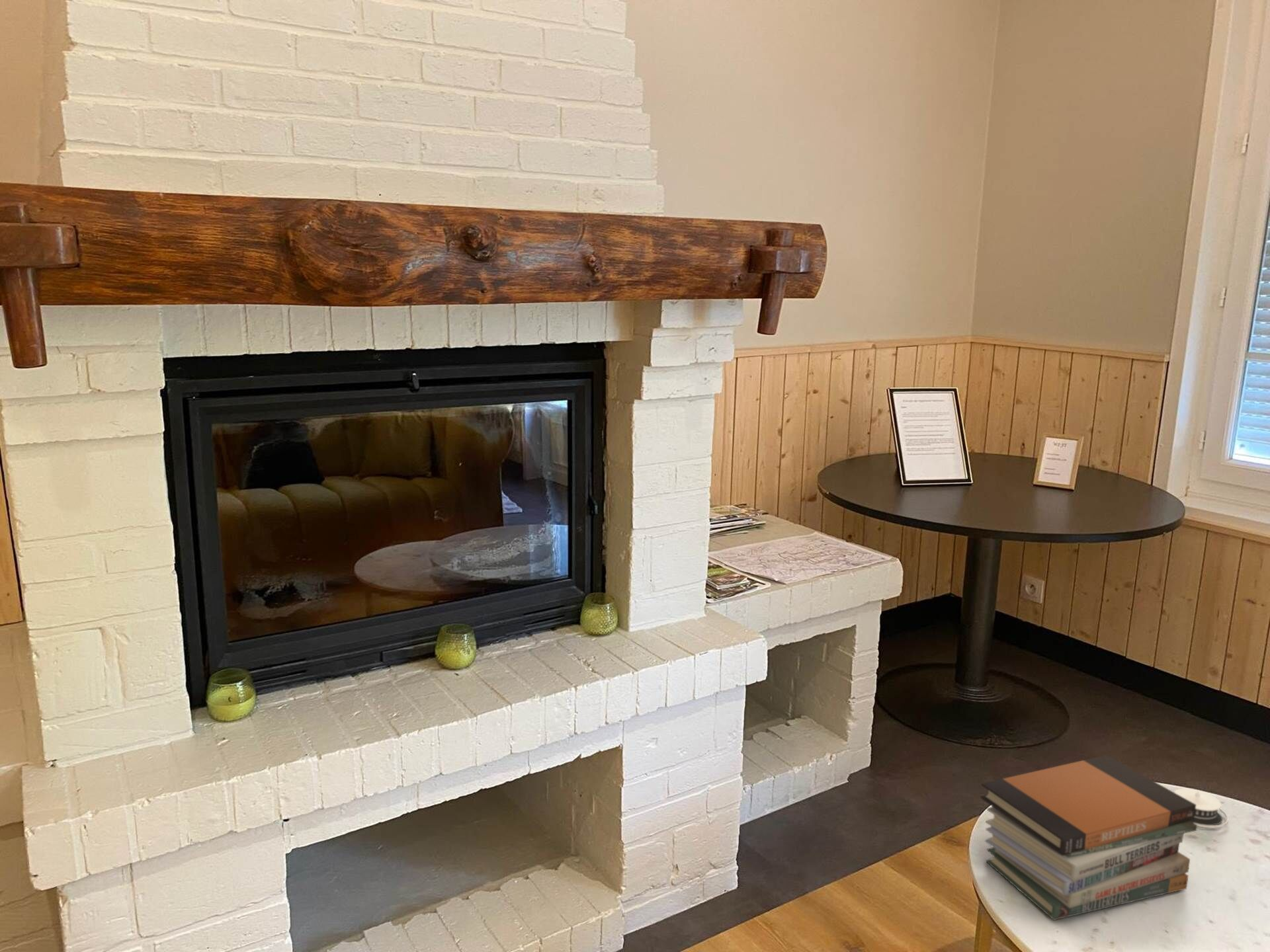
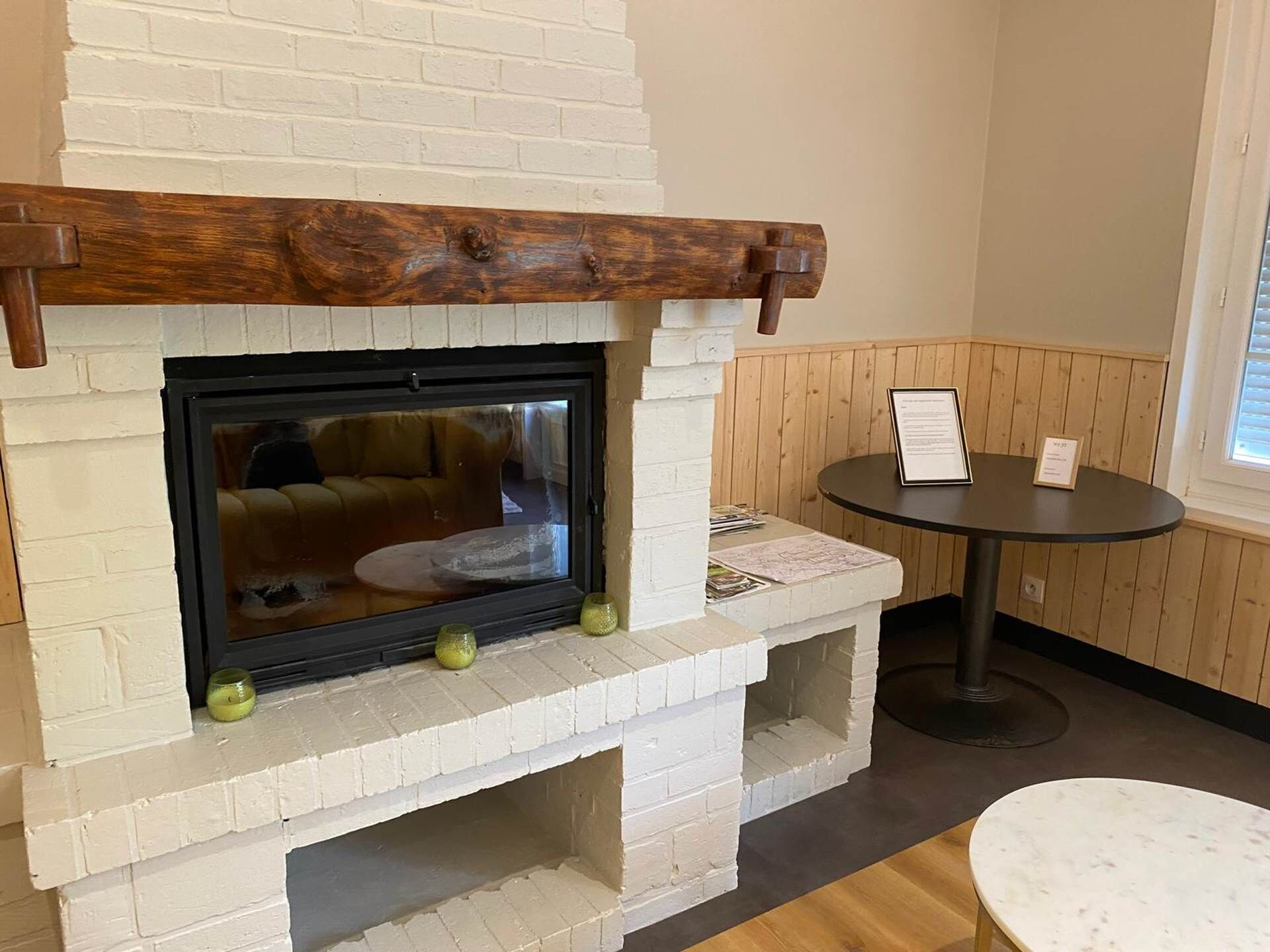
- book stack (1083, 835)
- architectural model (1197, 801)
